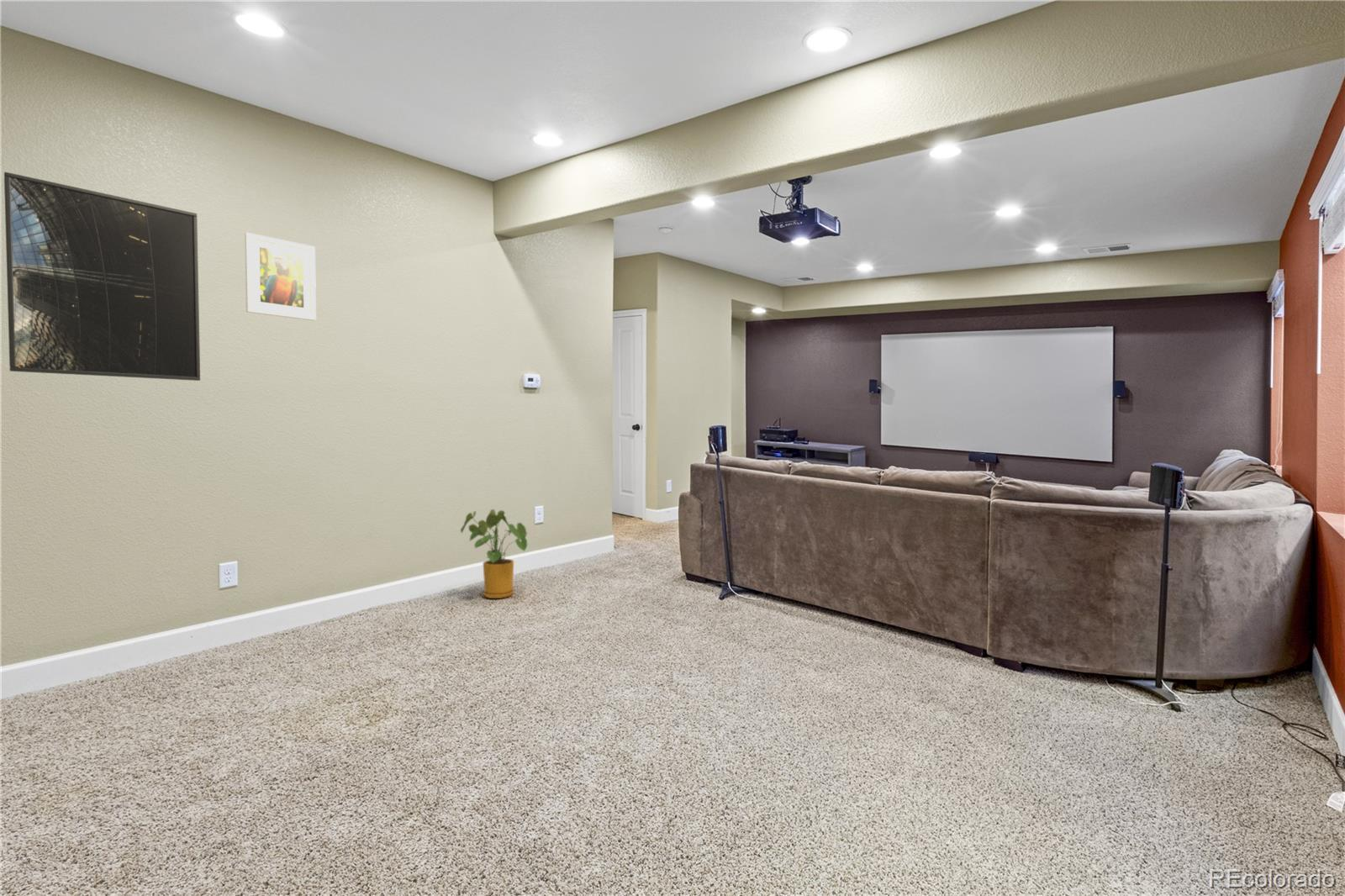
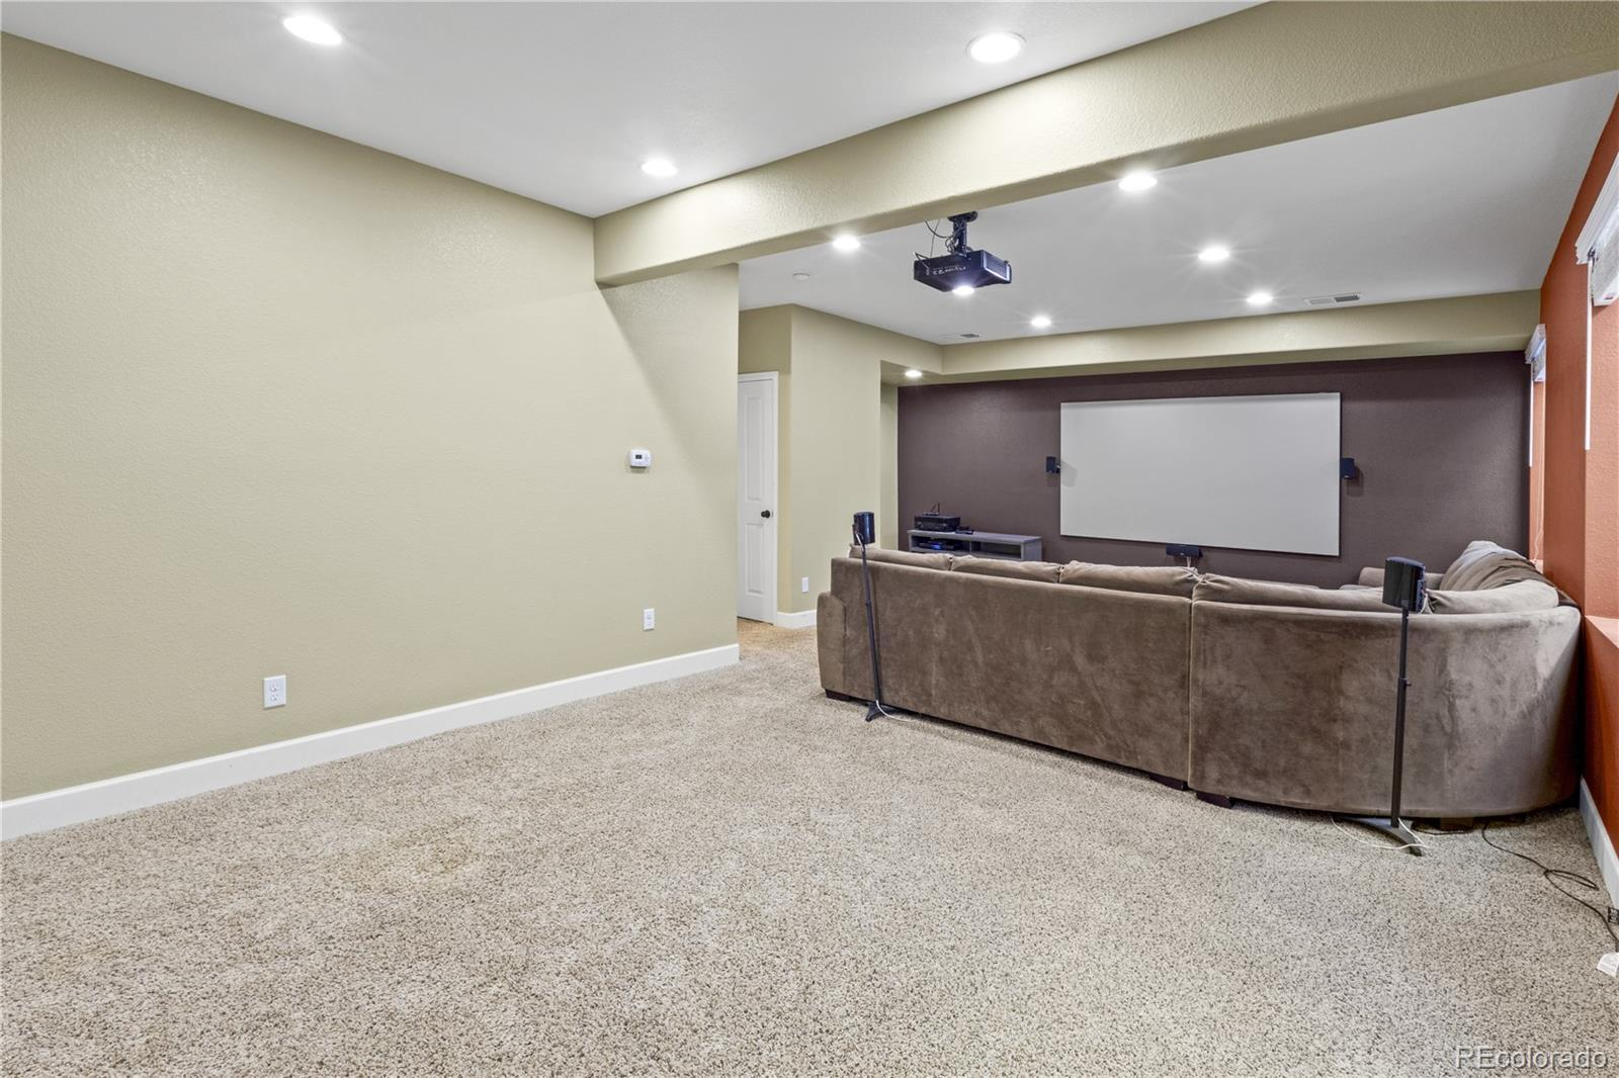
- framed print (282, 278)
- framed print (111, 286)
- house plant (494, 553)
